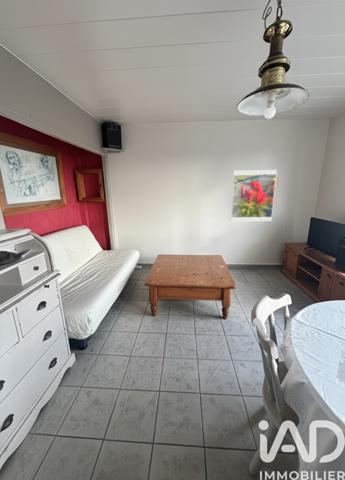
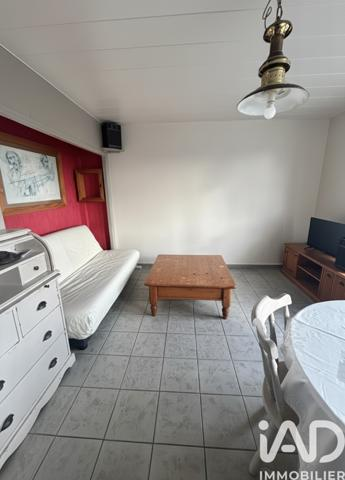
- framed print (252, 196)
